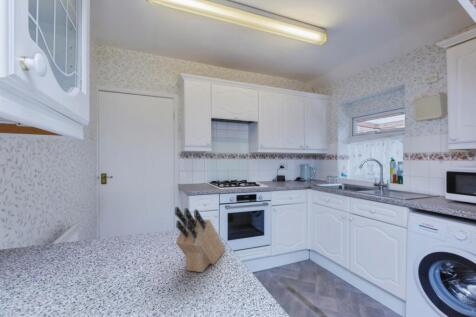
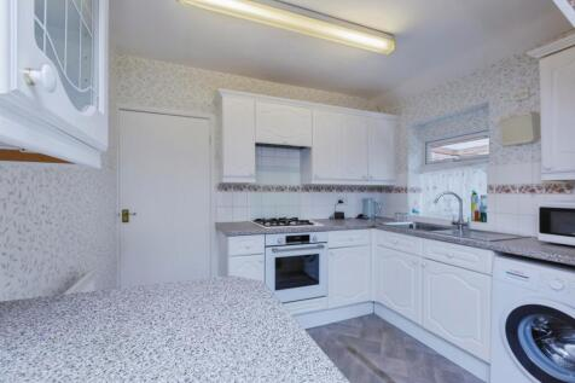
- knife block (201, 232)
